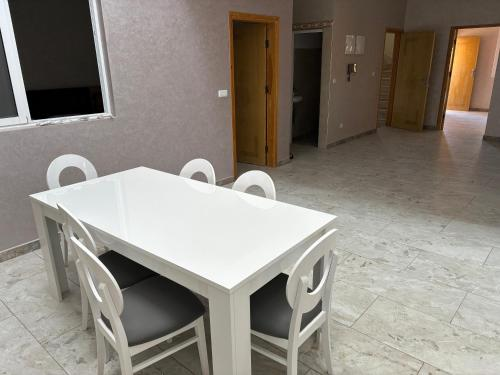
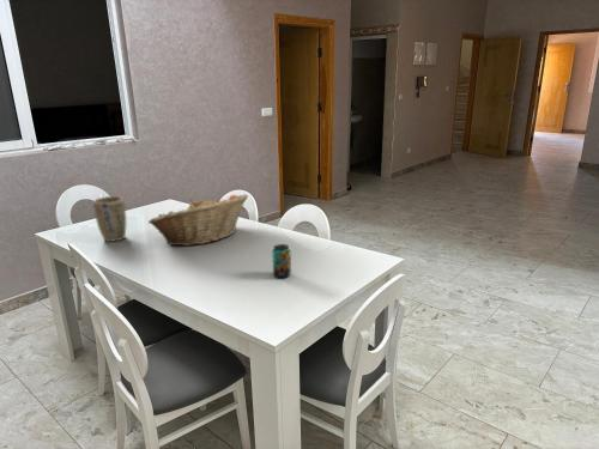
+ fruit basket (201, 216)
+ plant pot (111, 219)
+ beverage can (282, 261)
